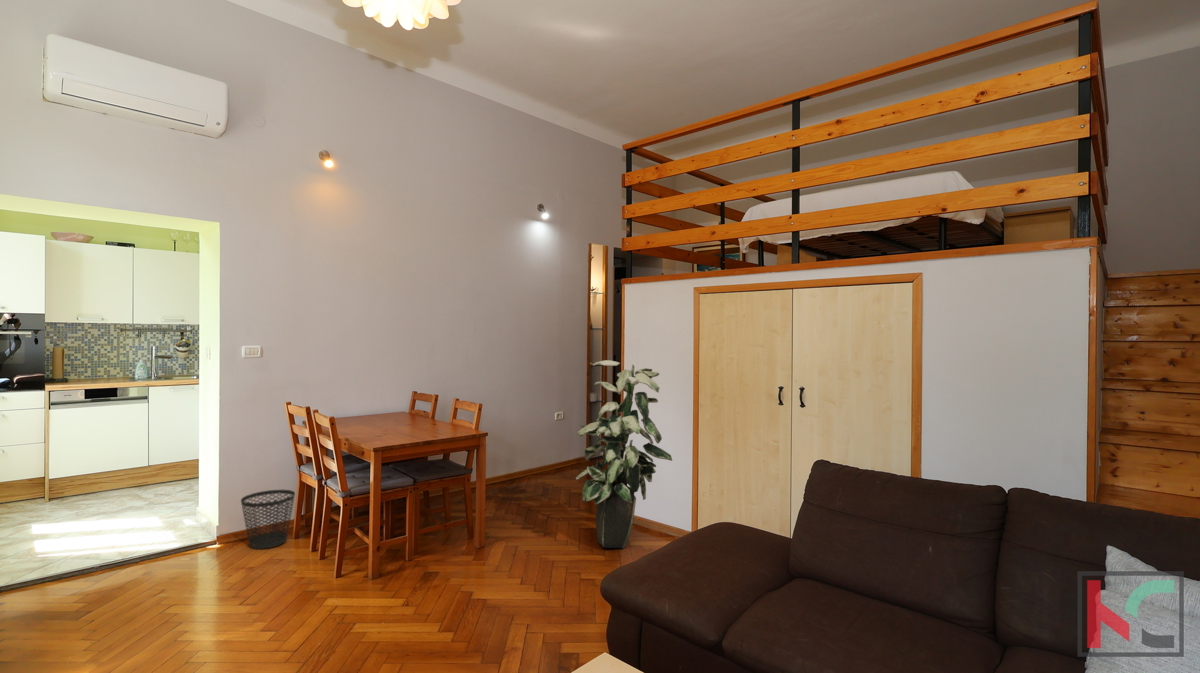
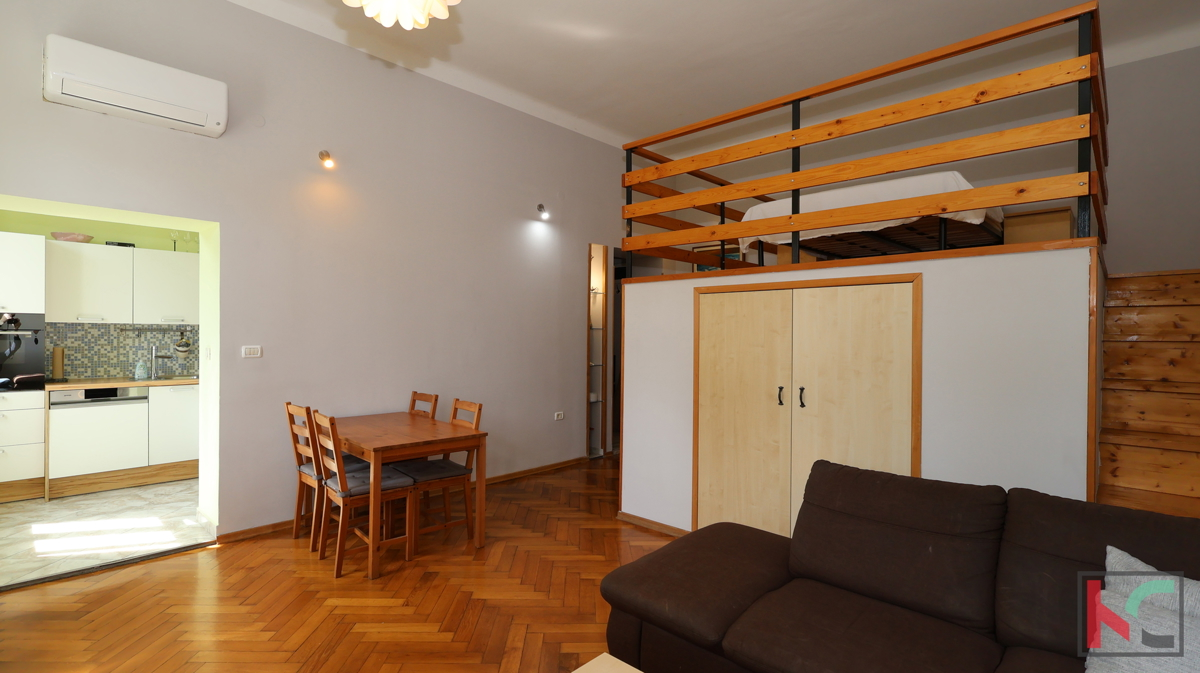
- indoor plant (618, 451)
- wastebasket (268, 519)
